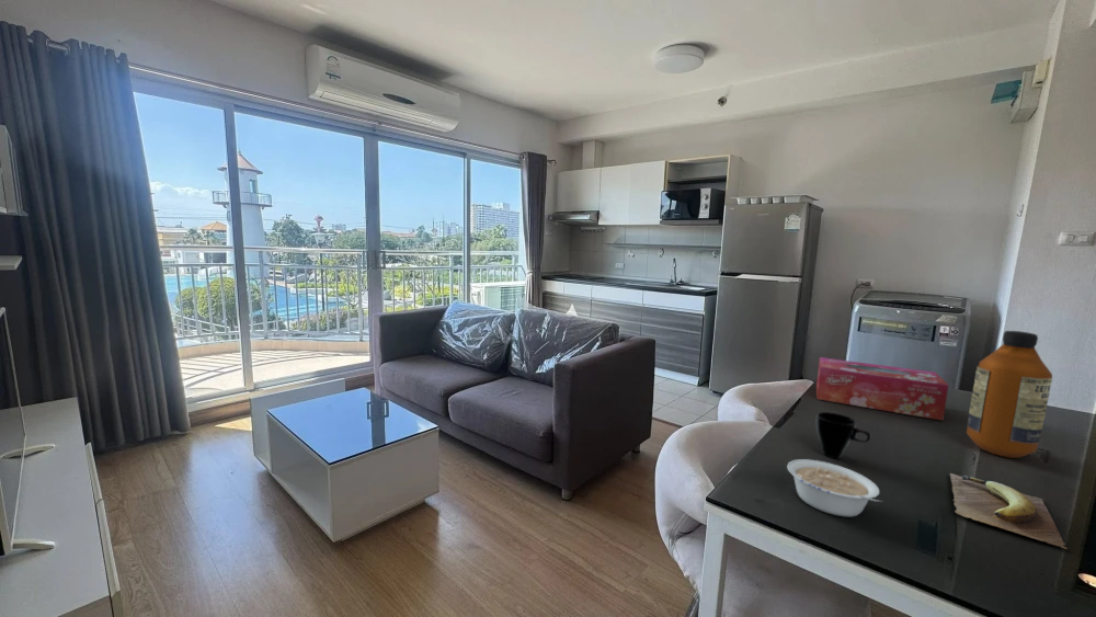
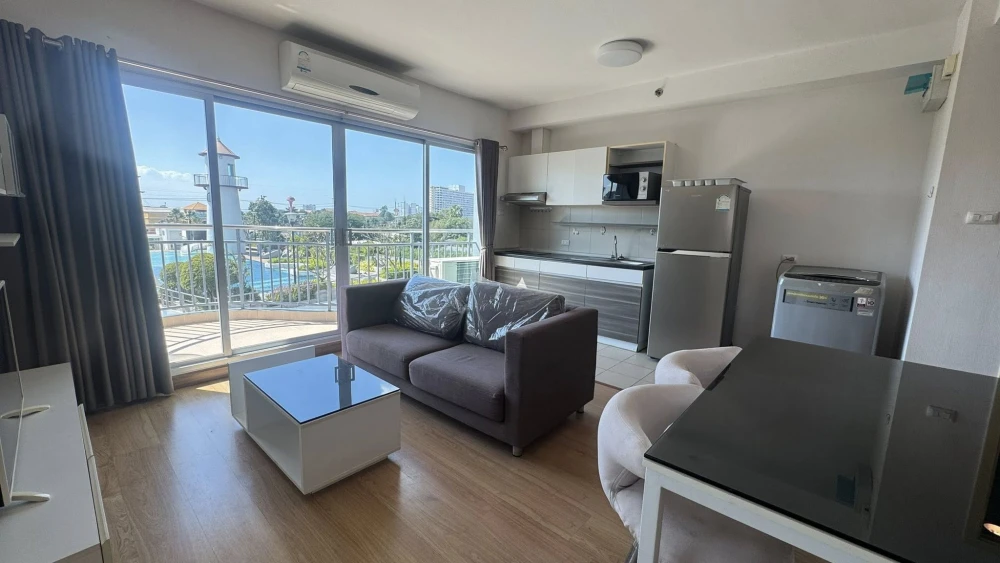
- legume (833, 488)
- cup (841, 437)
- tissue box (875, 385)
- banana (1001, 501)
- bottle (1008, 392)
